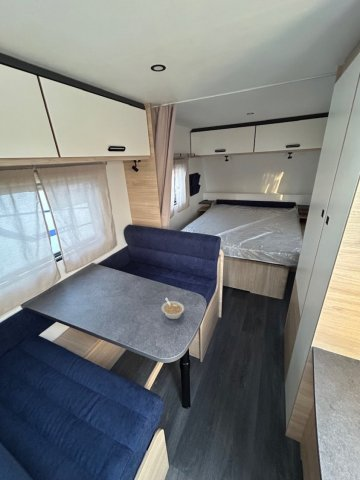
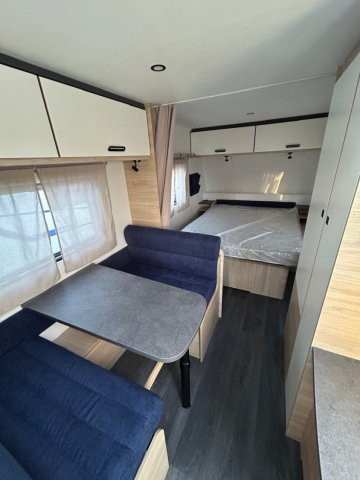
- legume (172, 310)
